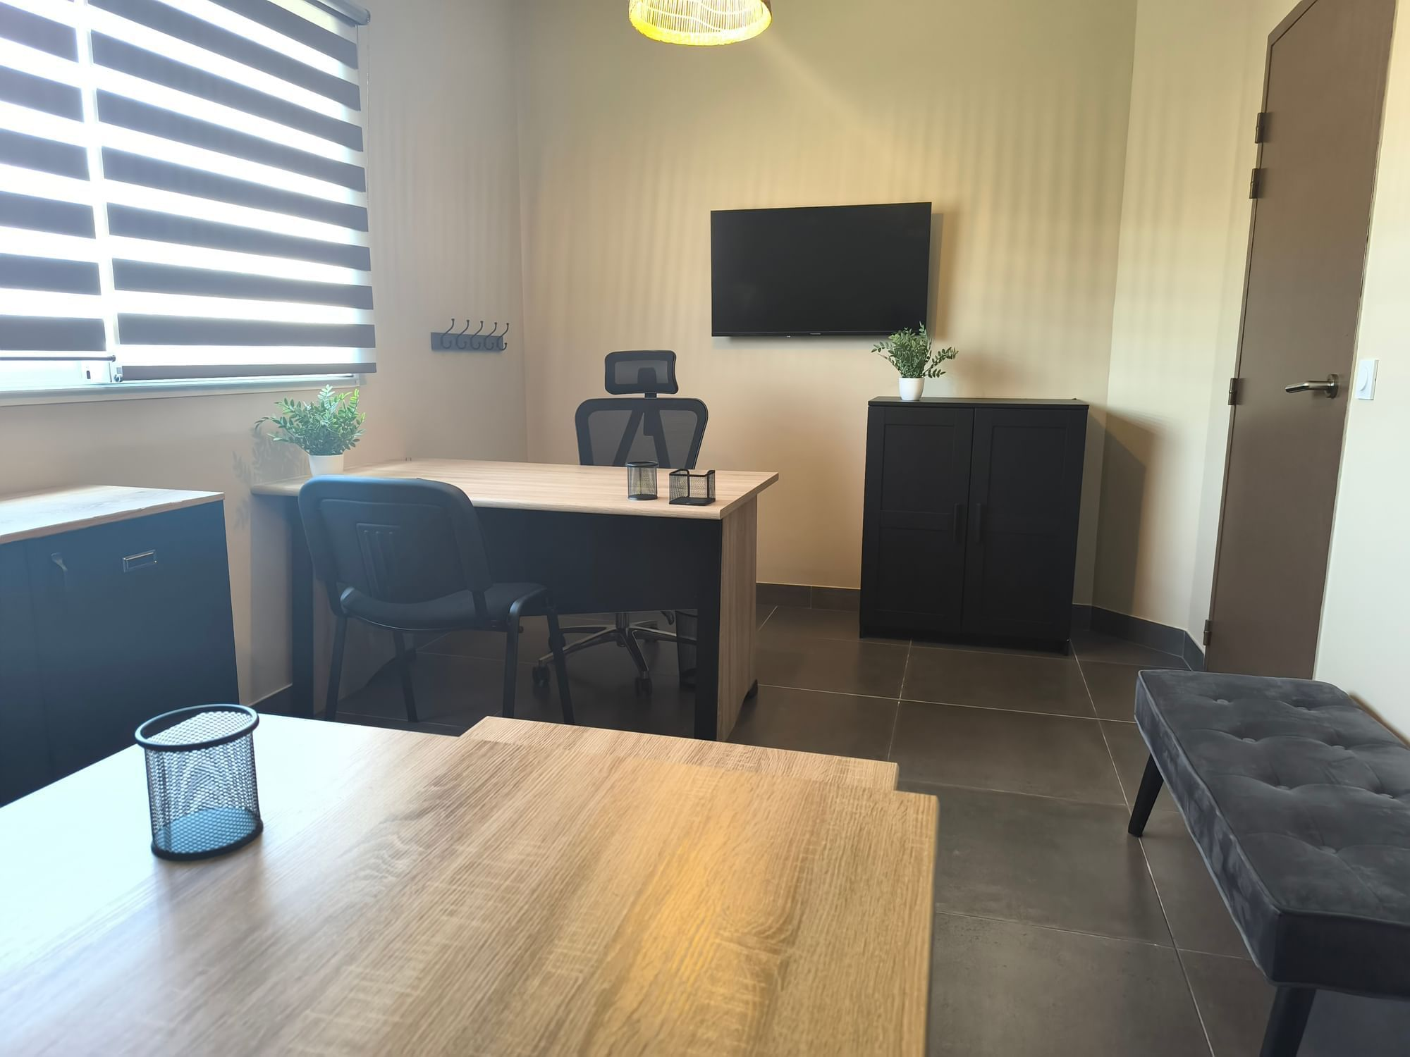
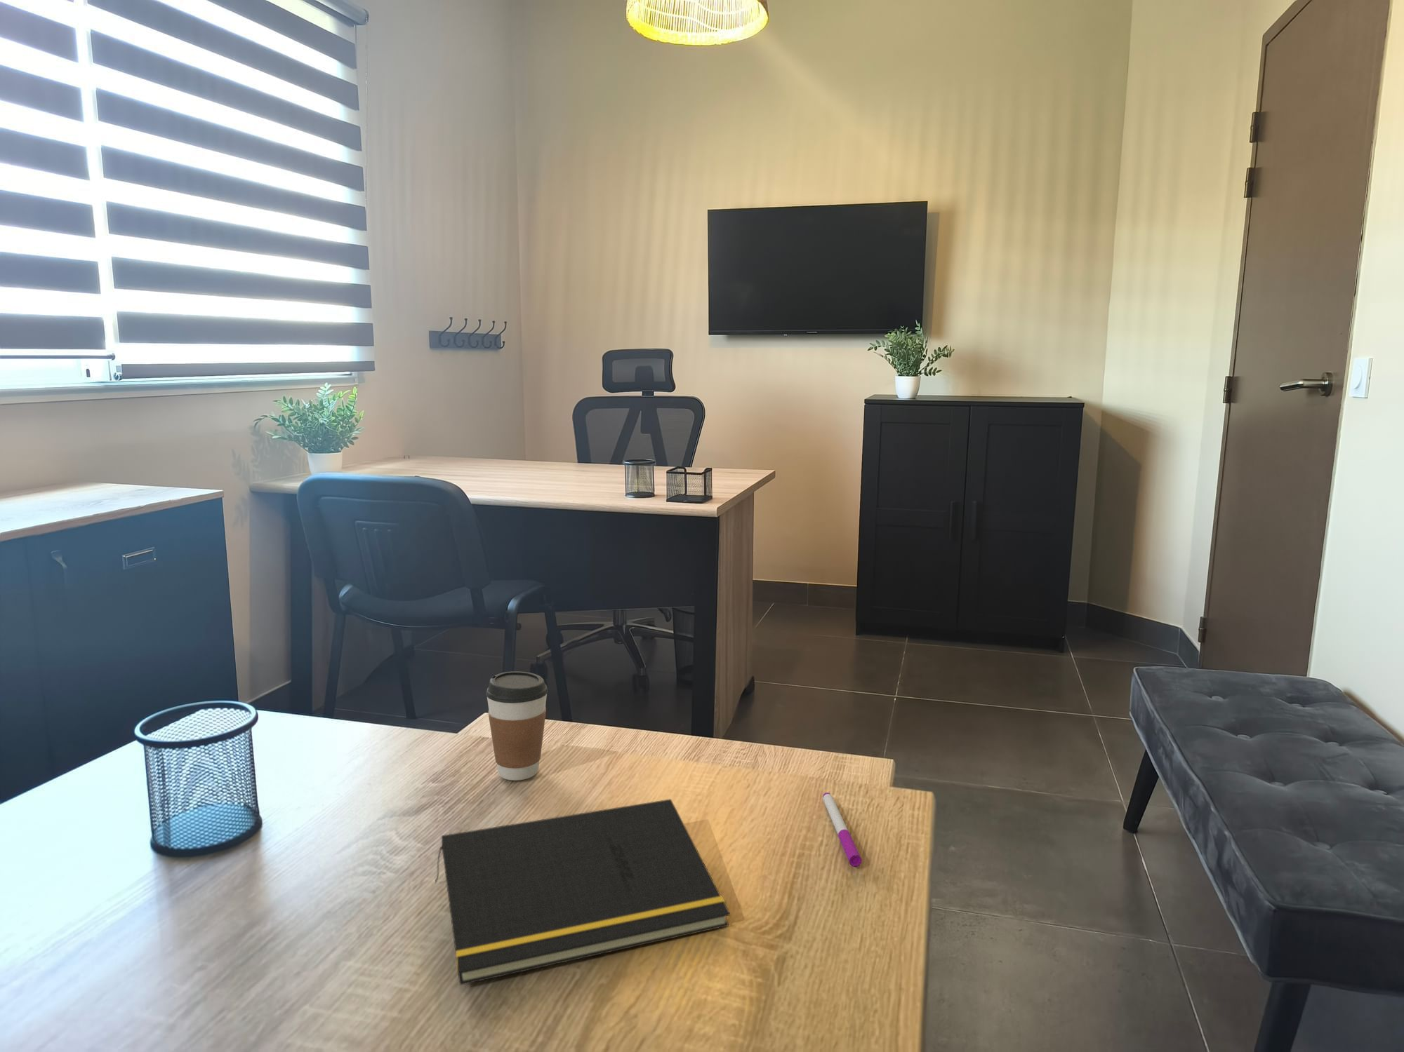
+ coffee cup (517, 726)
+ notepad (580, 879)
+ pen (839, 825)
